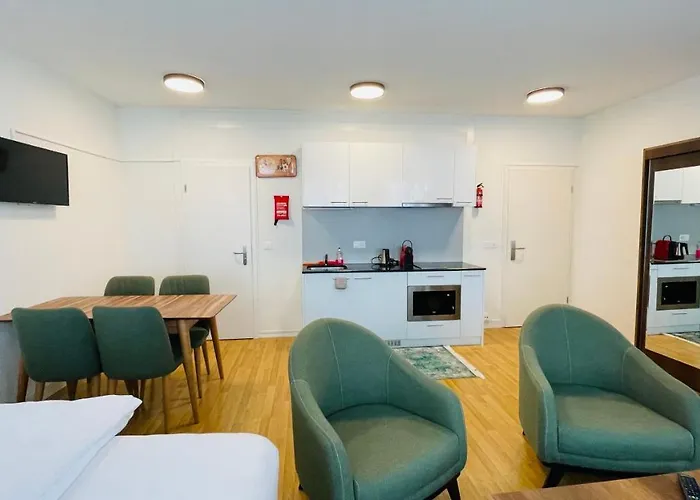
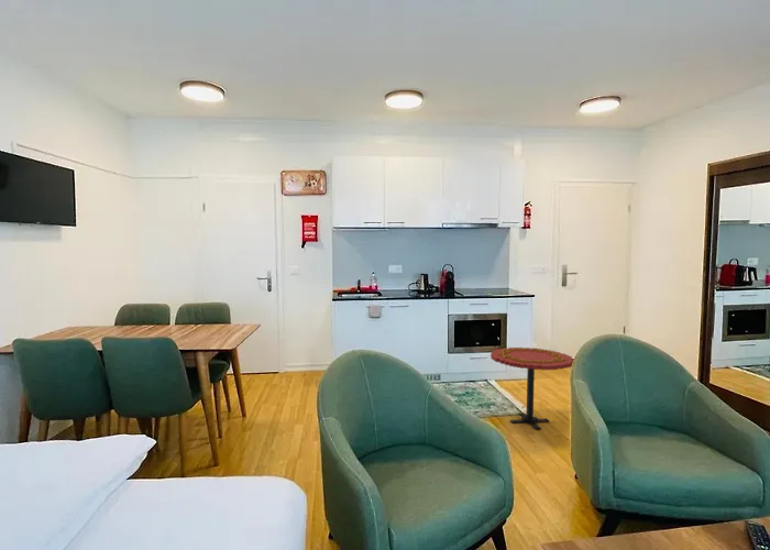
+ side table (530, 387)
